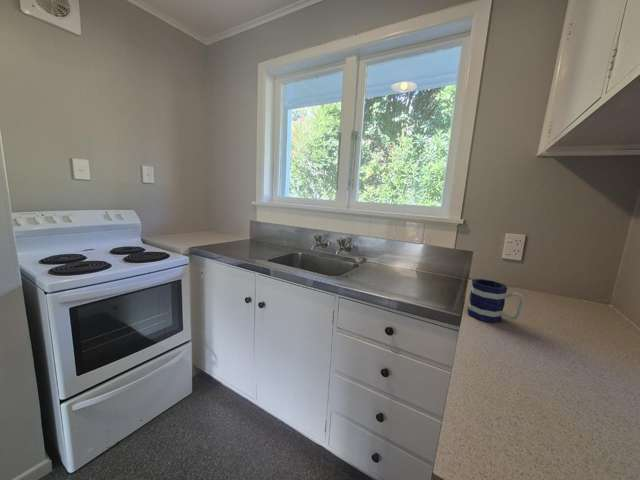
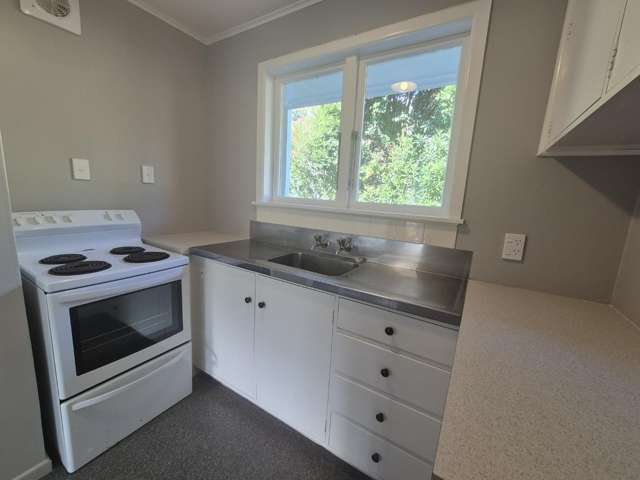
- mug (494, 302)
